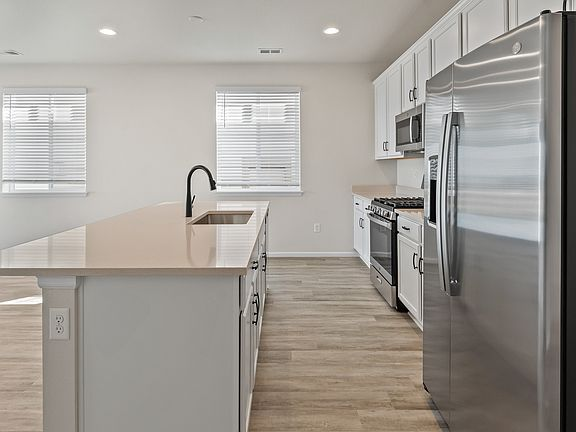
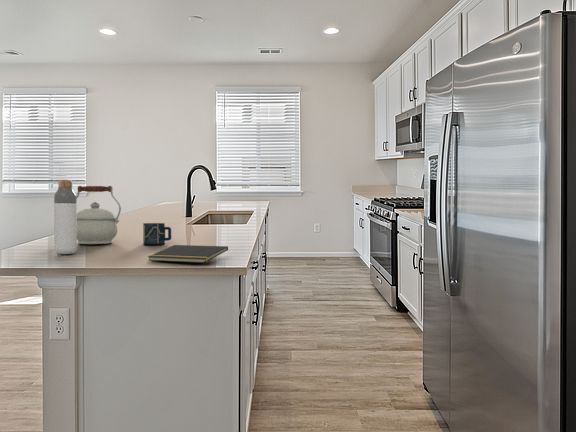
+ kettle (91, 214)
+ bottle (65, 216)
+ cup (157, 233)
+ notepad (188, 253)
